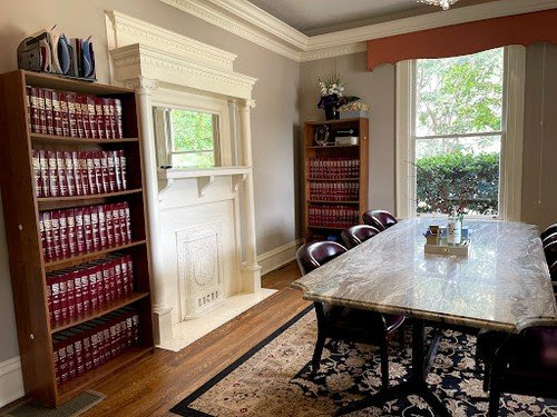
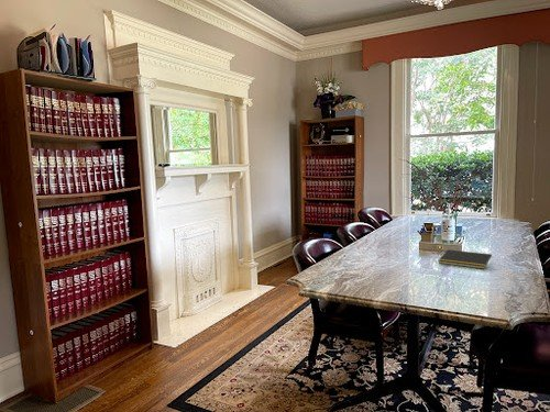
+ notepad (464, 258)
